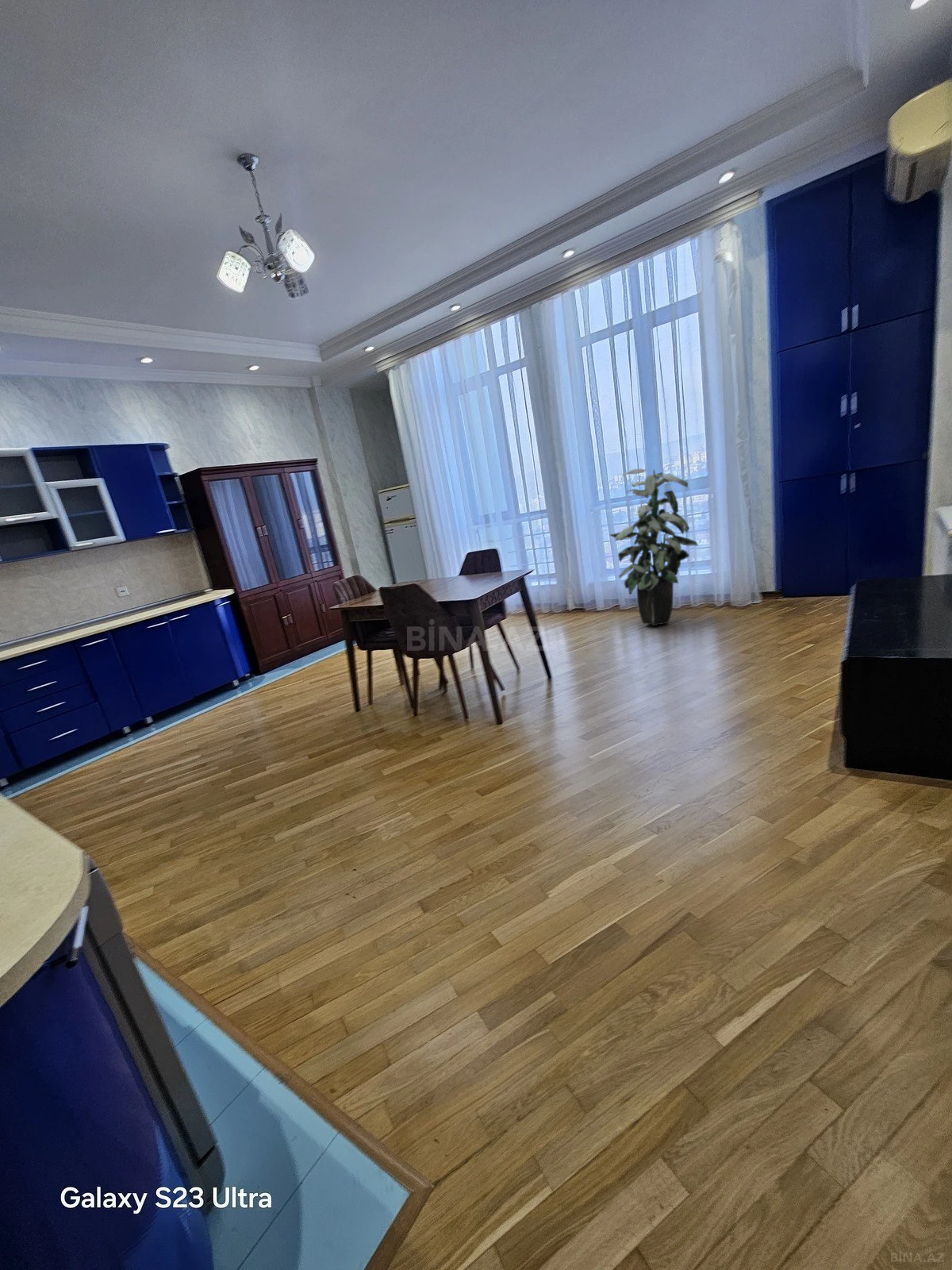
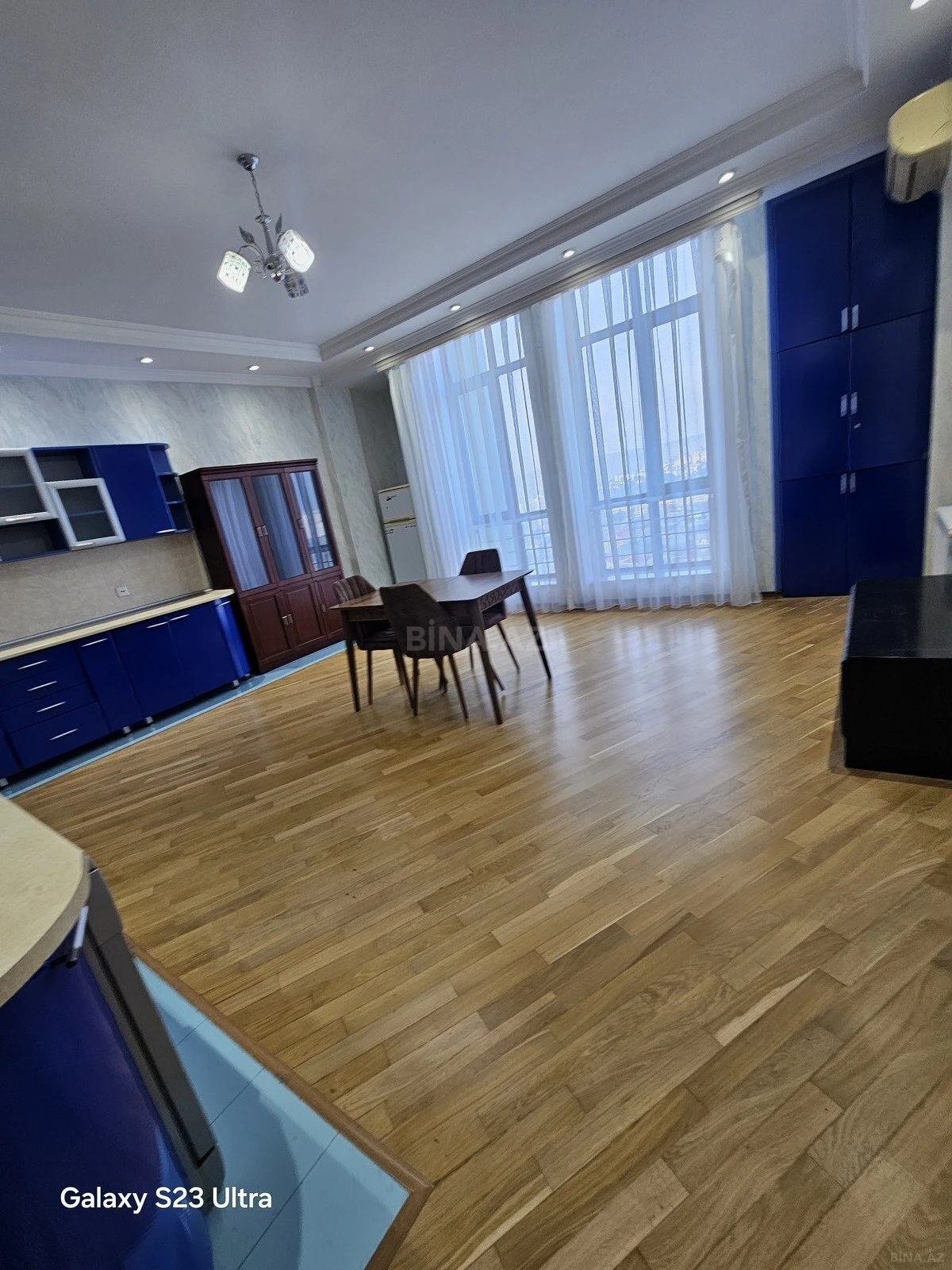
- indoor plant (651, 548)
